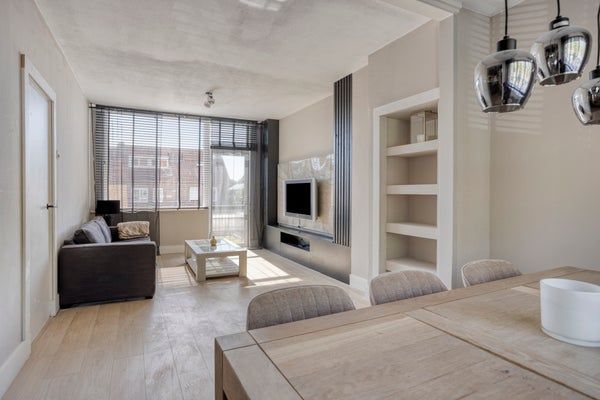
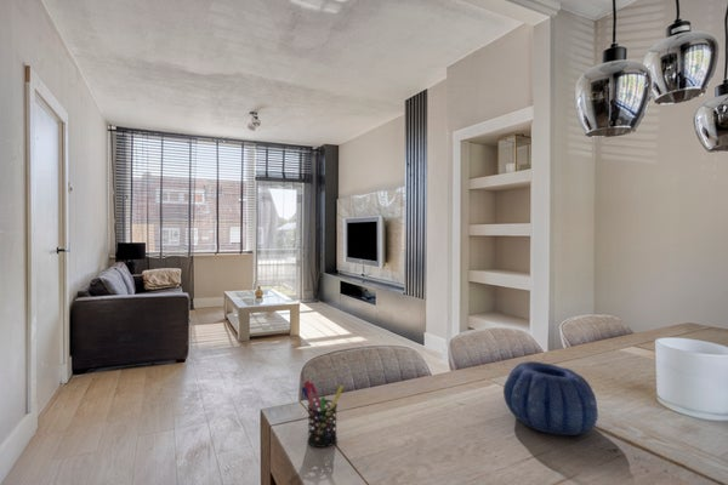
+ decorative bowl (548, 394)
+ pen holder (320, 411)
